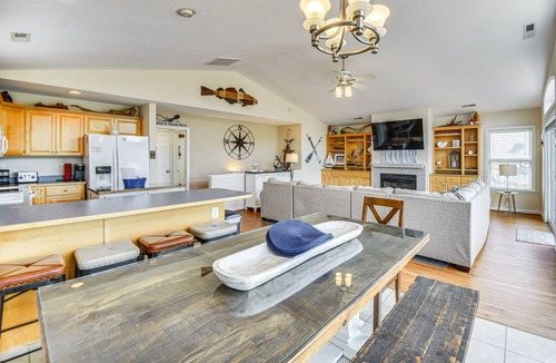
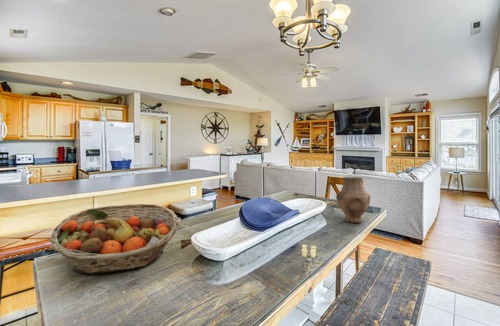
+ vase (353, 199)
+ fruit basket (120, 234)
